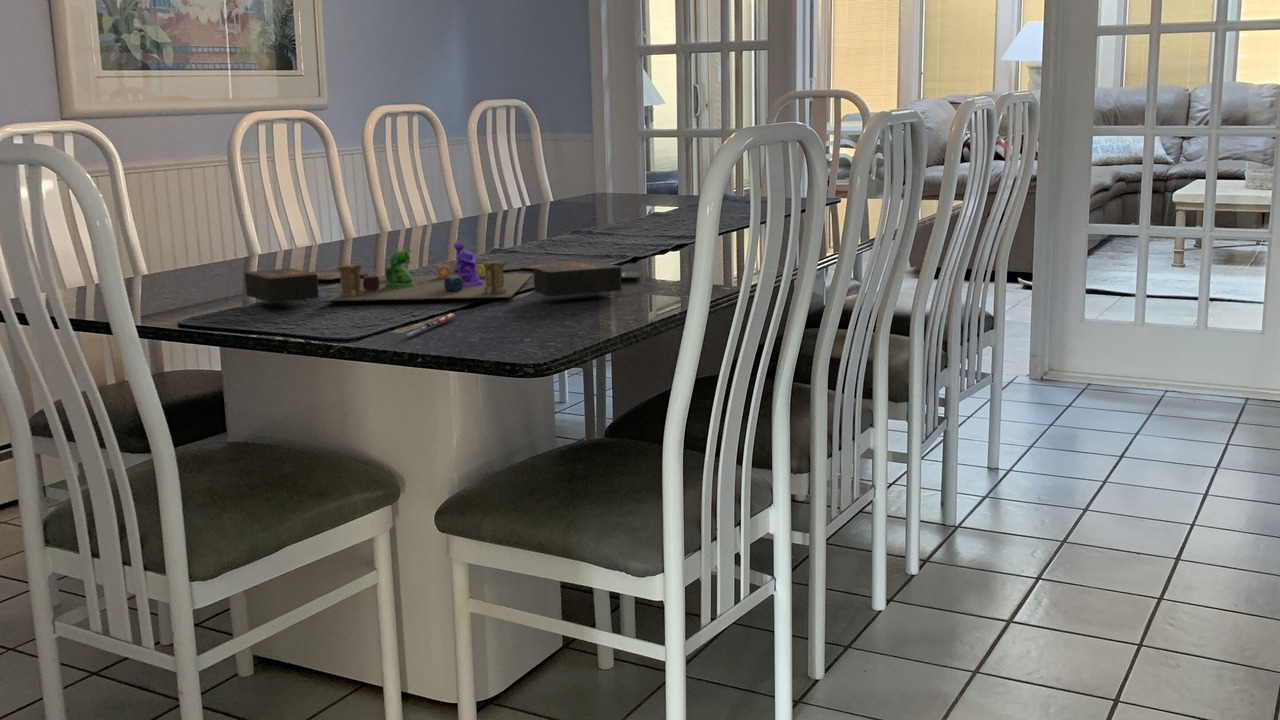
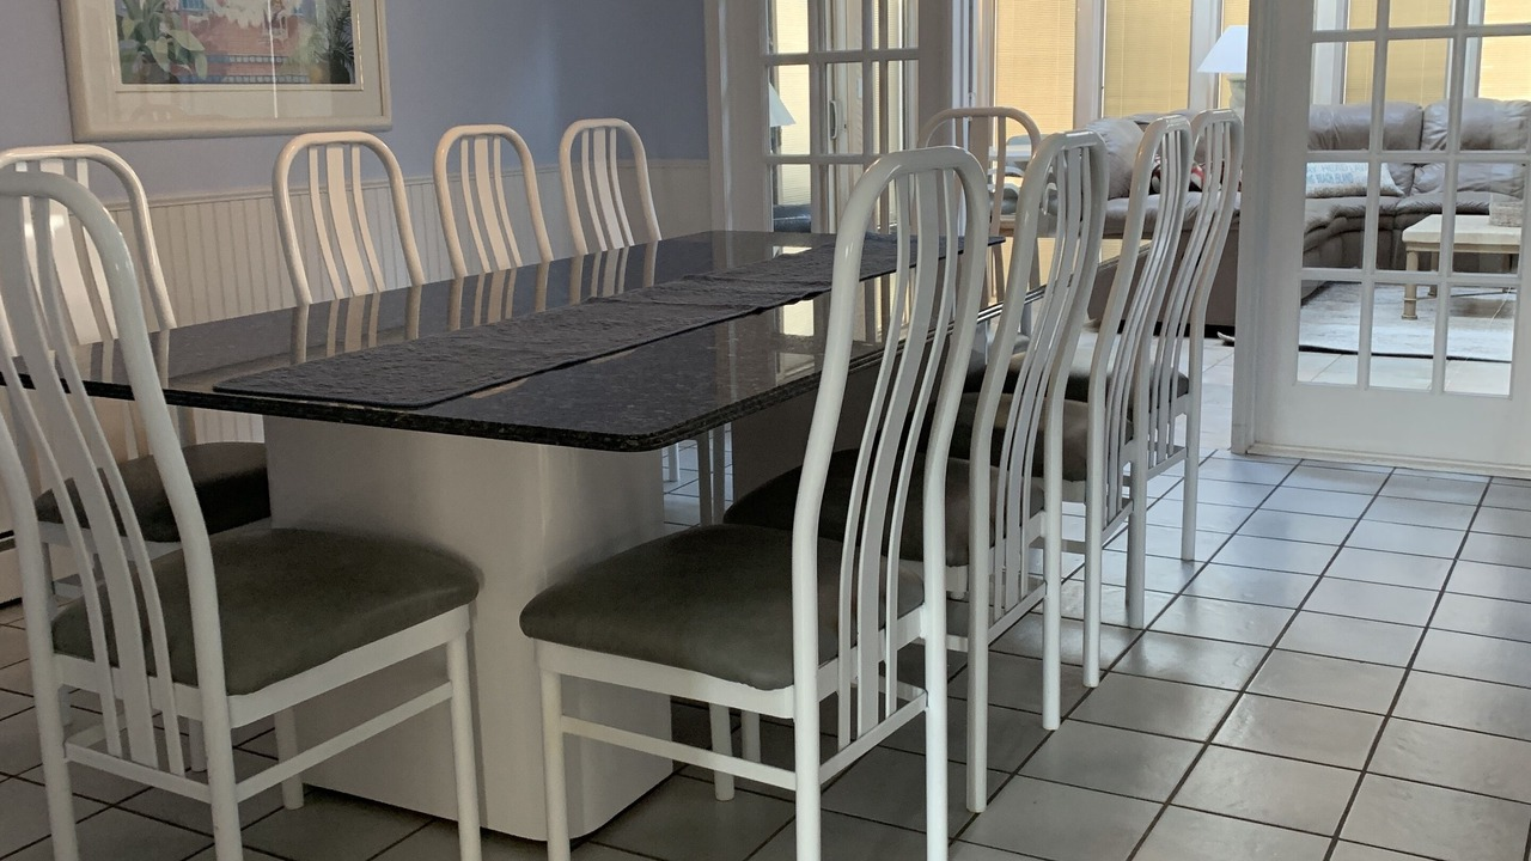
- pen (430, 324)
- board game (449, 265)
